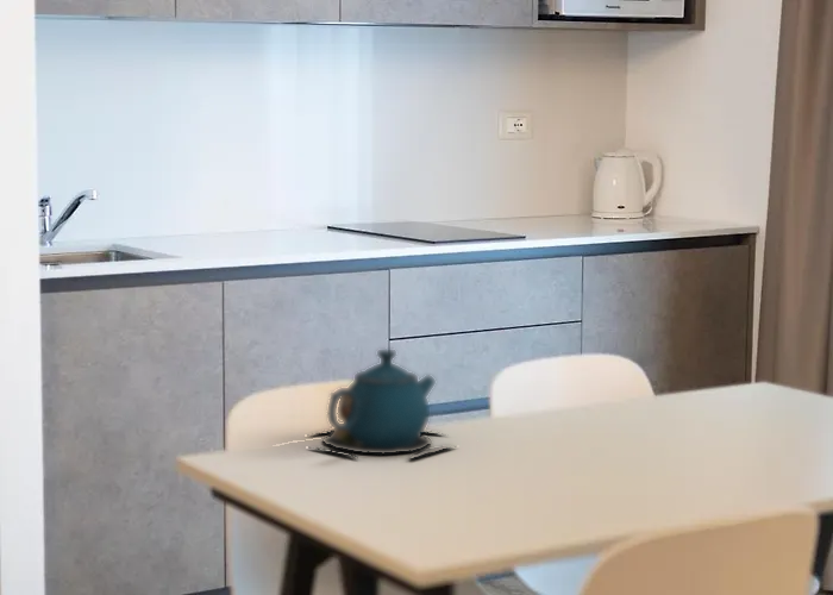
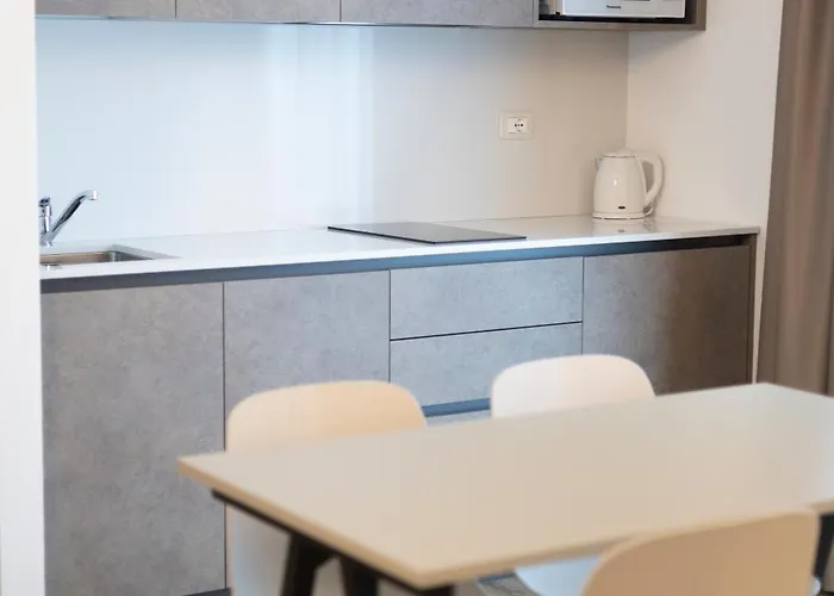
- teapot (378, 396)
